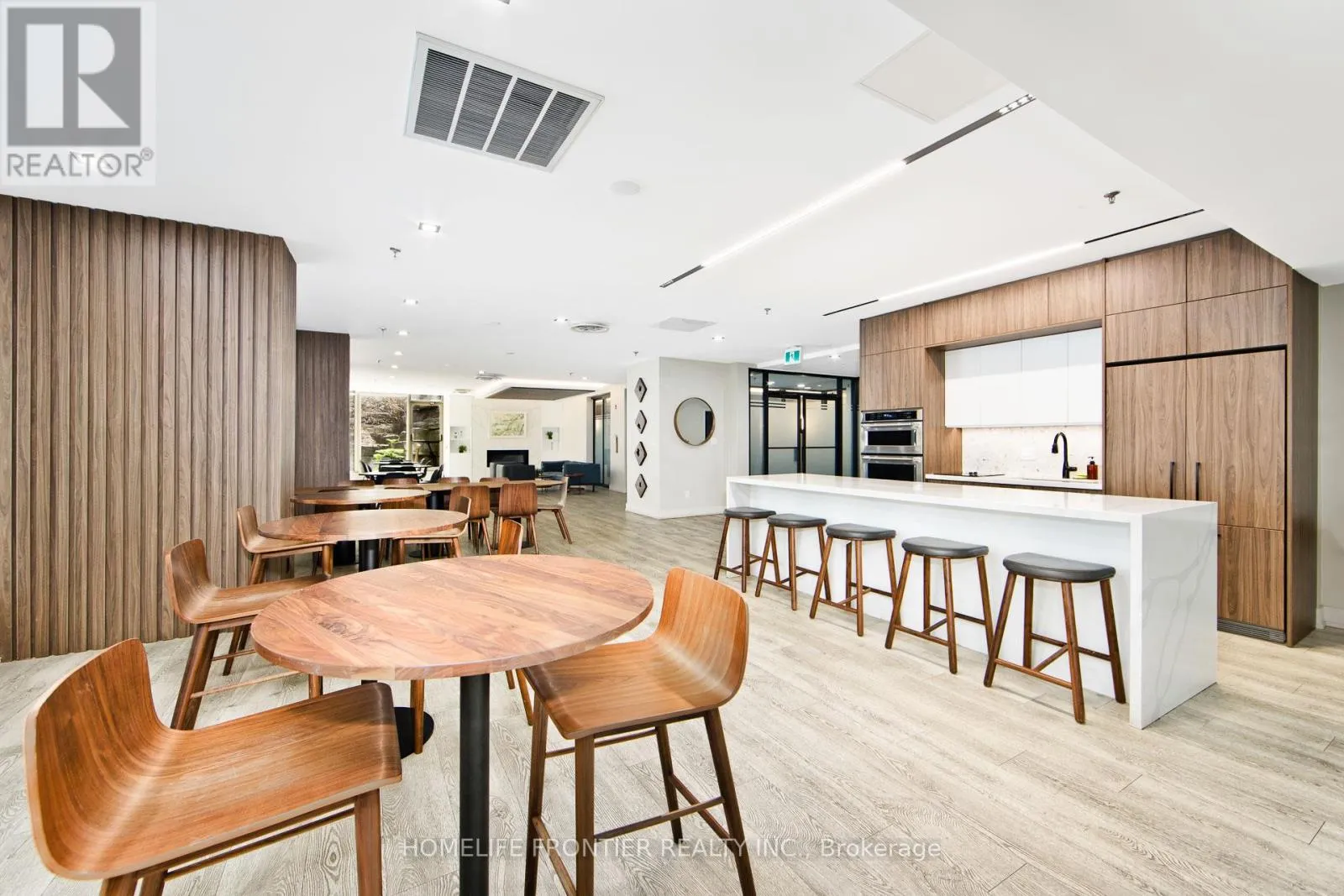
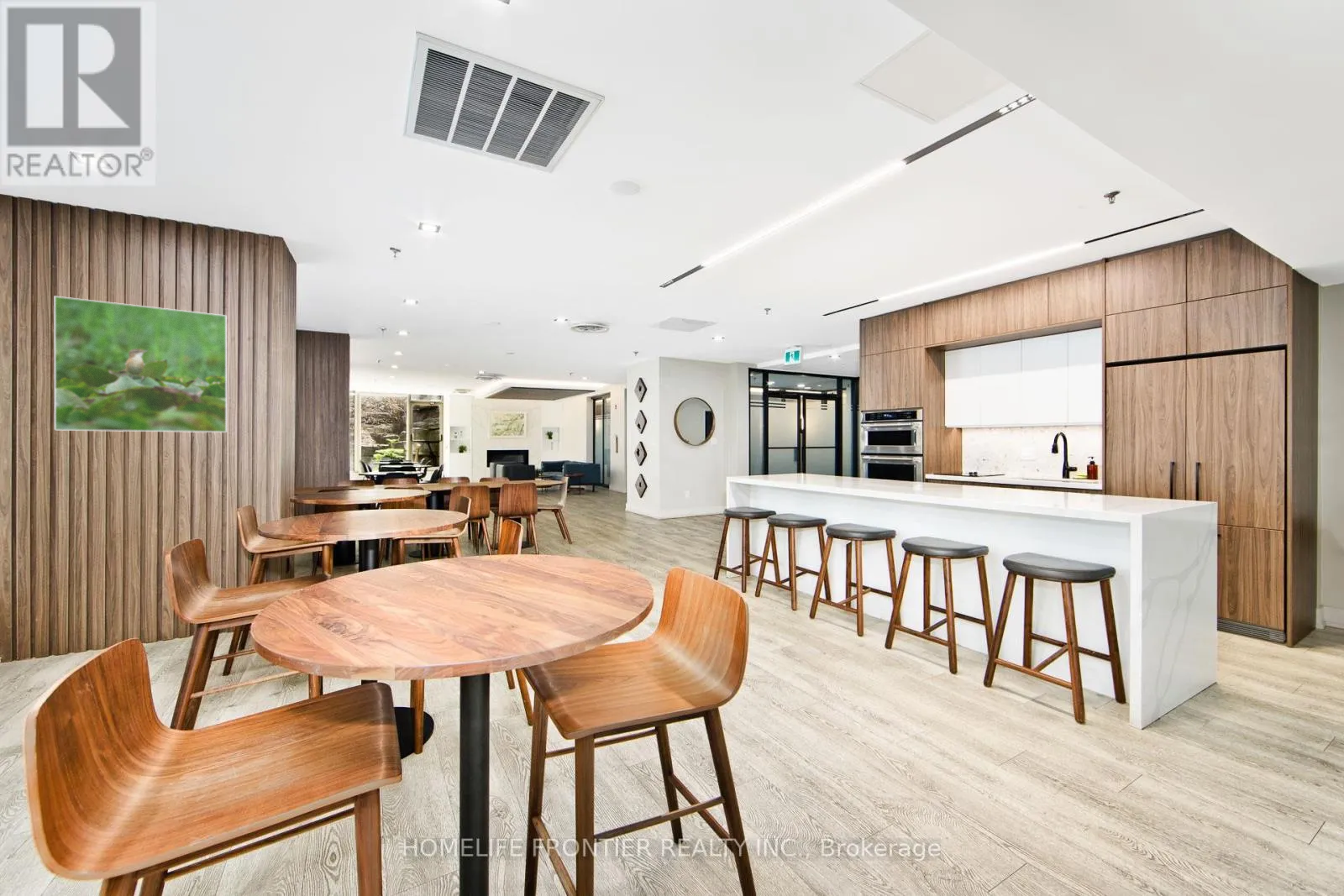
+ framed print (146, 369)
